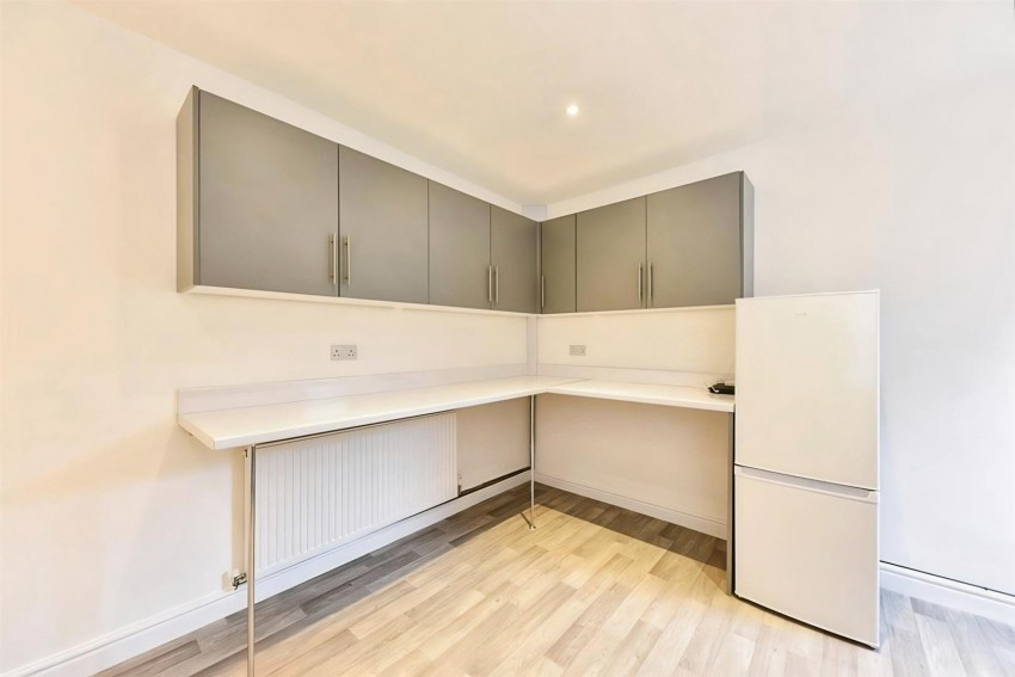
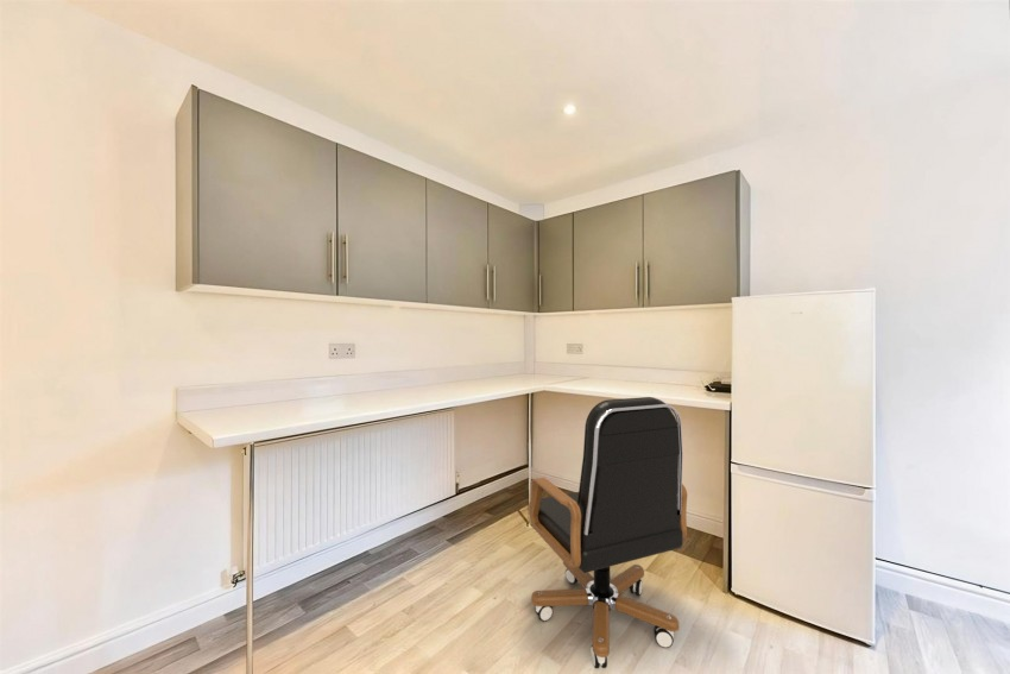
+ office chair (598, 502)
